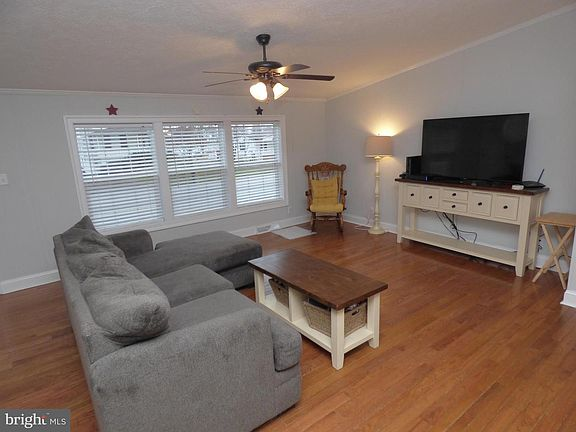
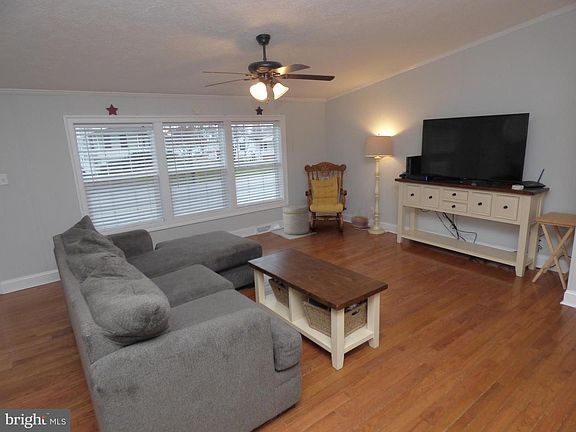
+ basket (359, 217)
+ ottoman (296, 218)
